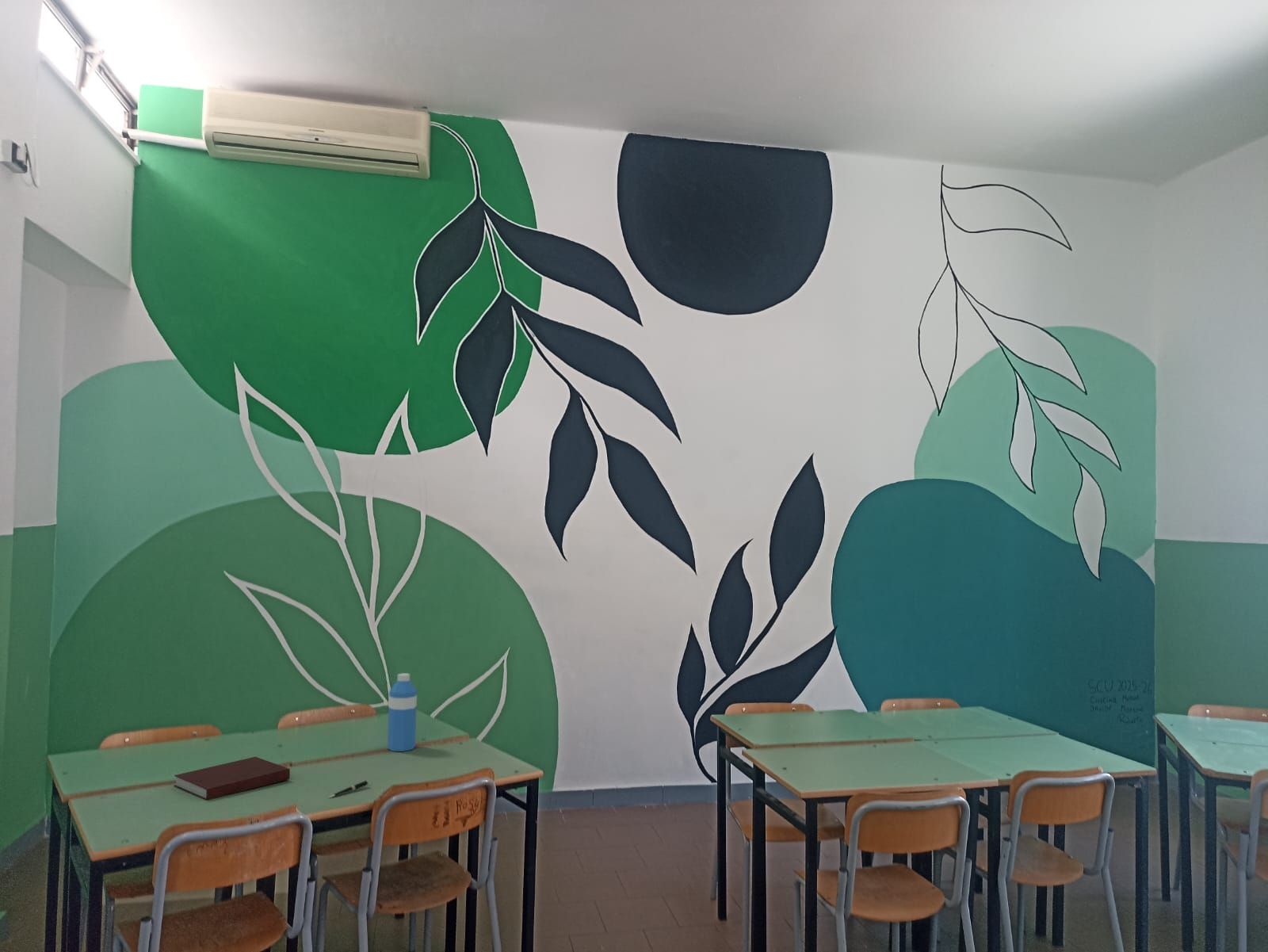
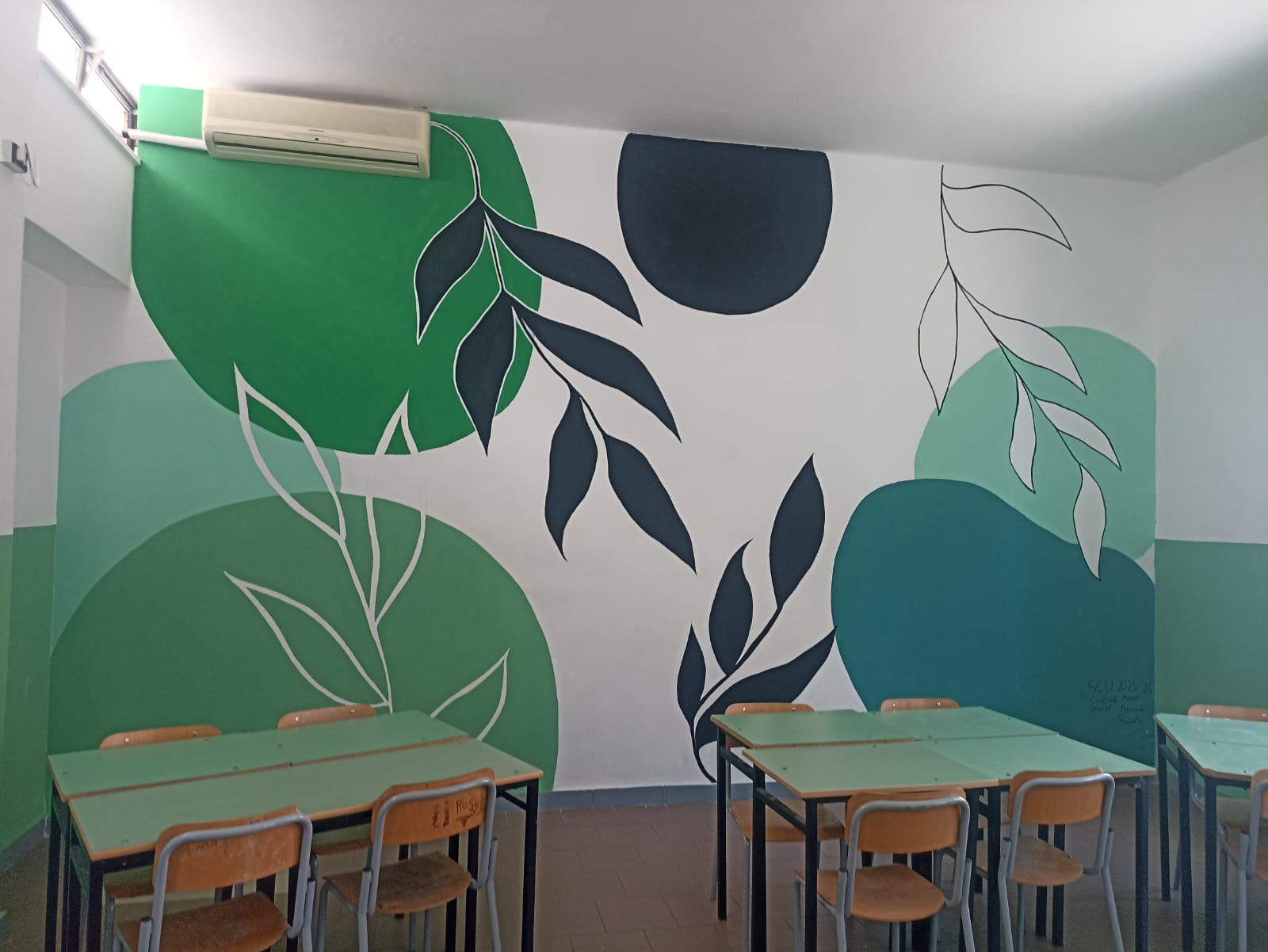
- notebook (232, 777)
- pen (348, 789)
- water bottle (403, 710)
